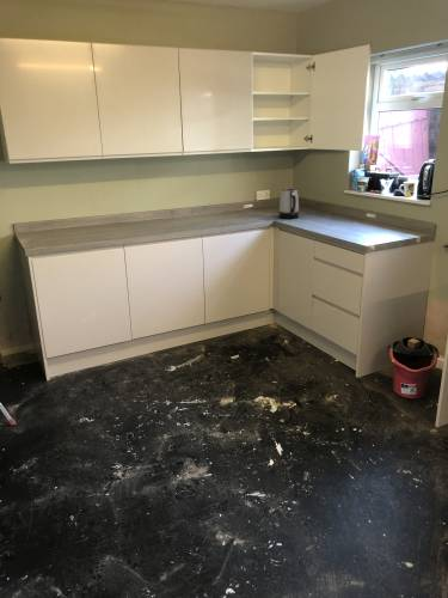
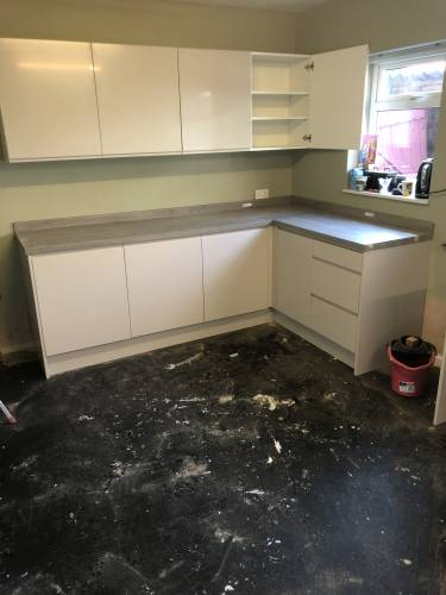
- kettle (289, 202)
